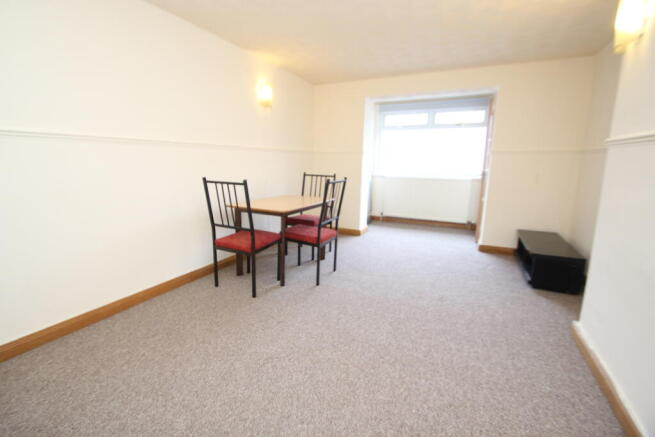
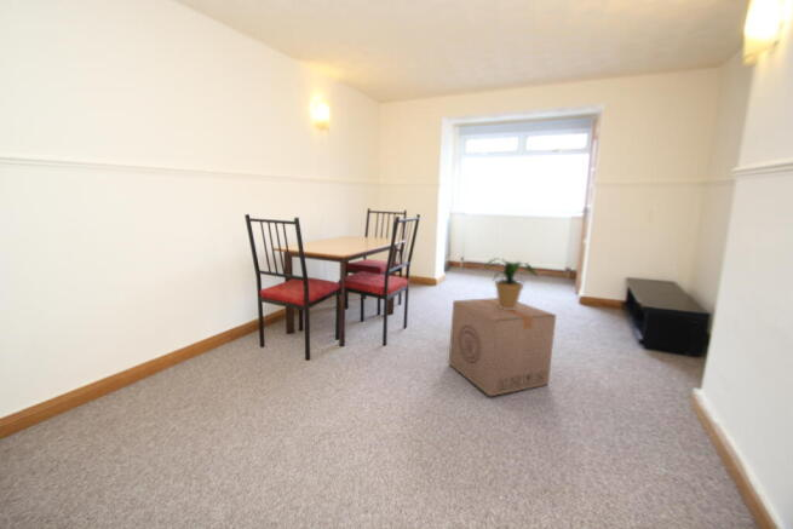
+ potted plant (508, 283)
+ cardboard box (499, 340)
